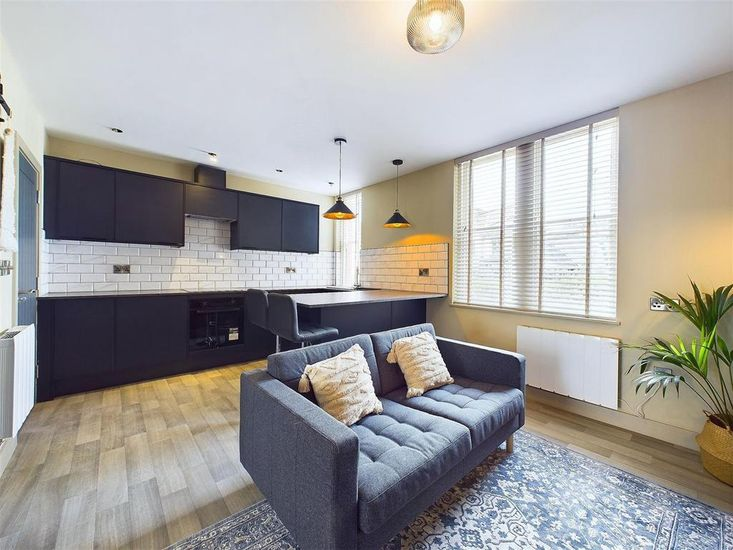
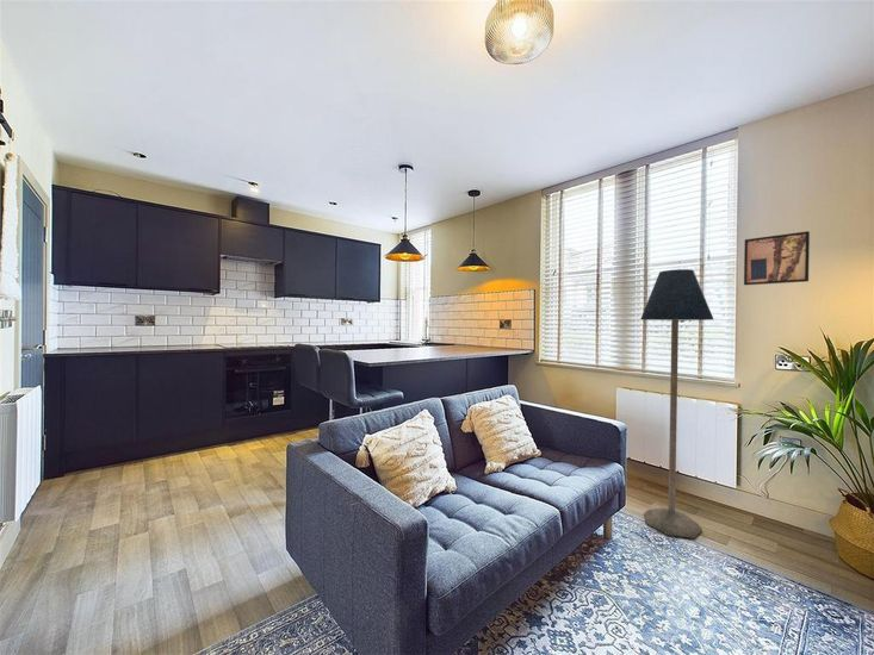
+ wall art (775, 260)
+ floor lamp (674, 398)
